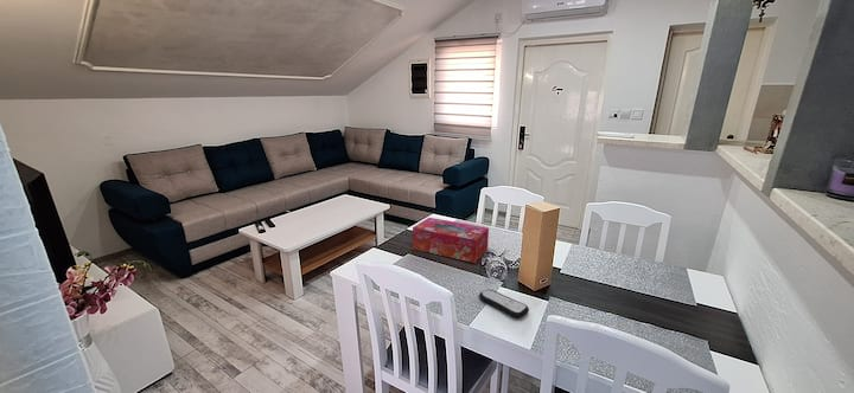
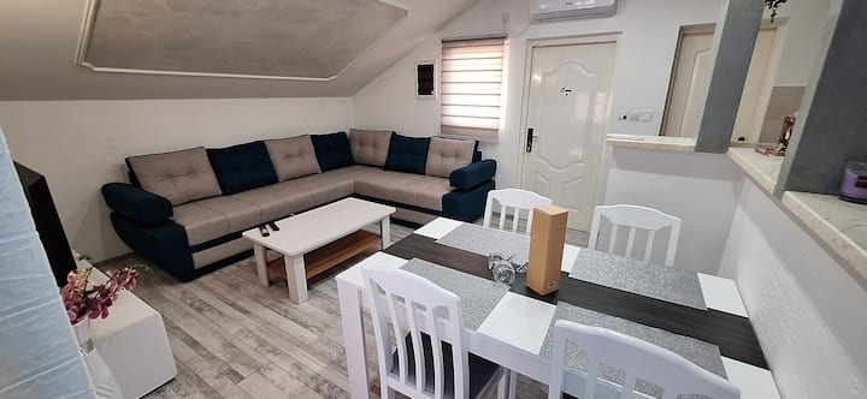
- remote control (502, 302)
- tissue box (450, 238)
